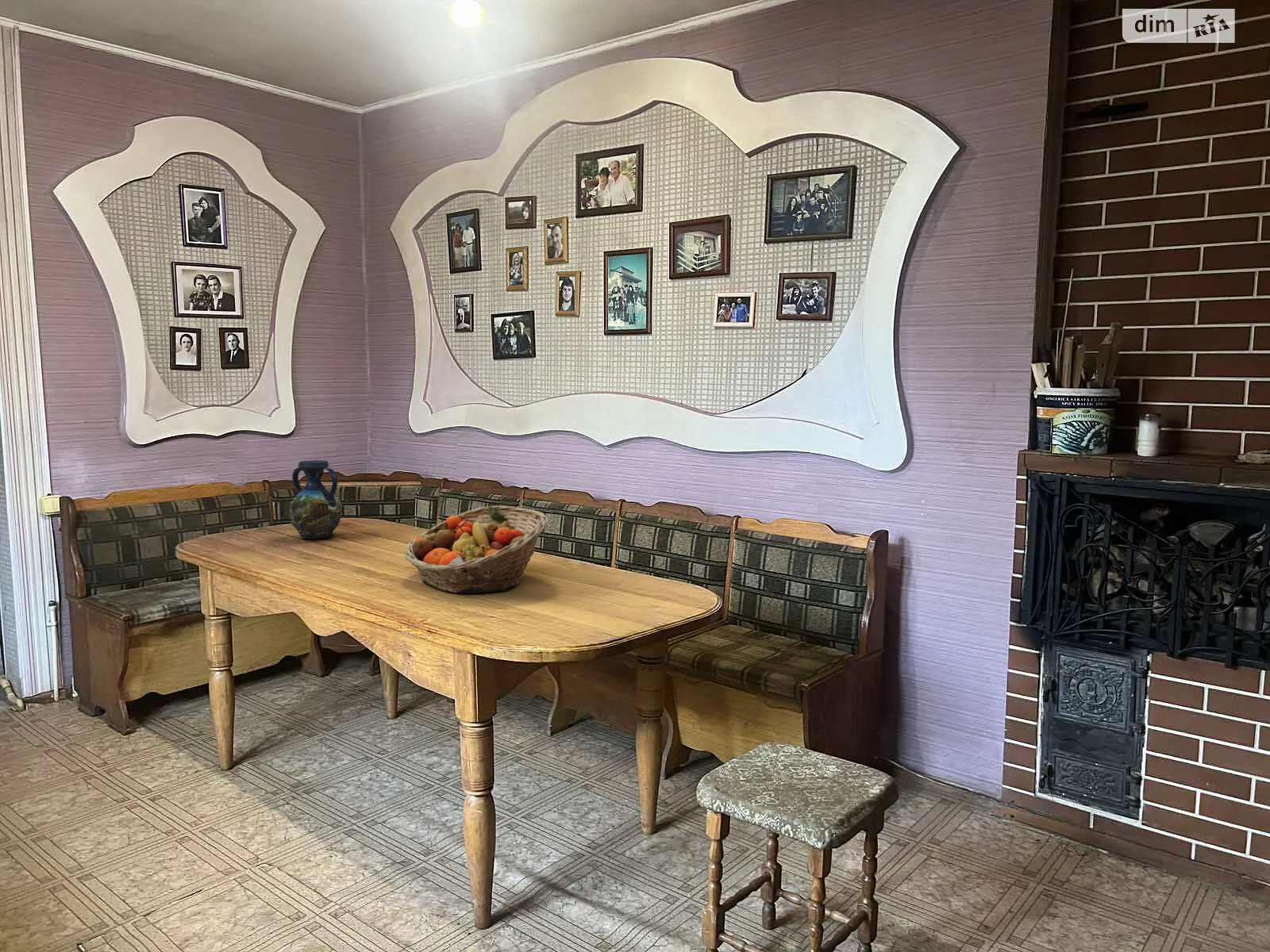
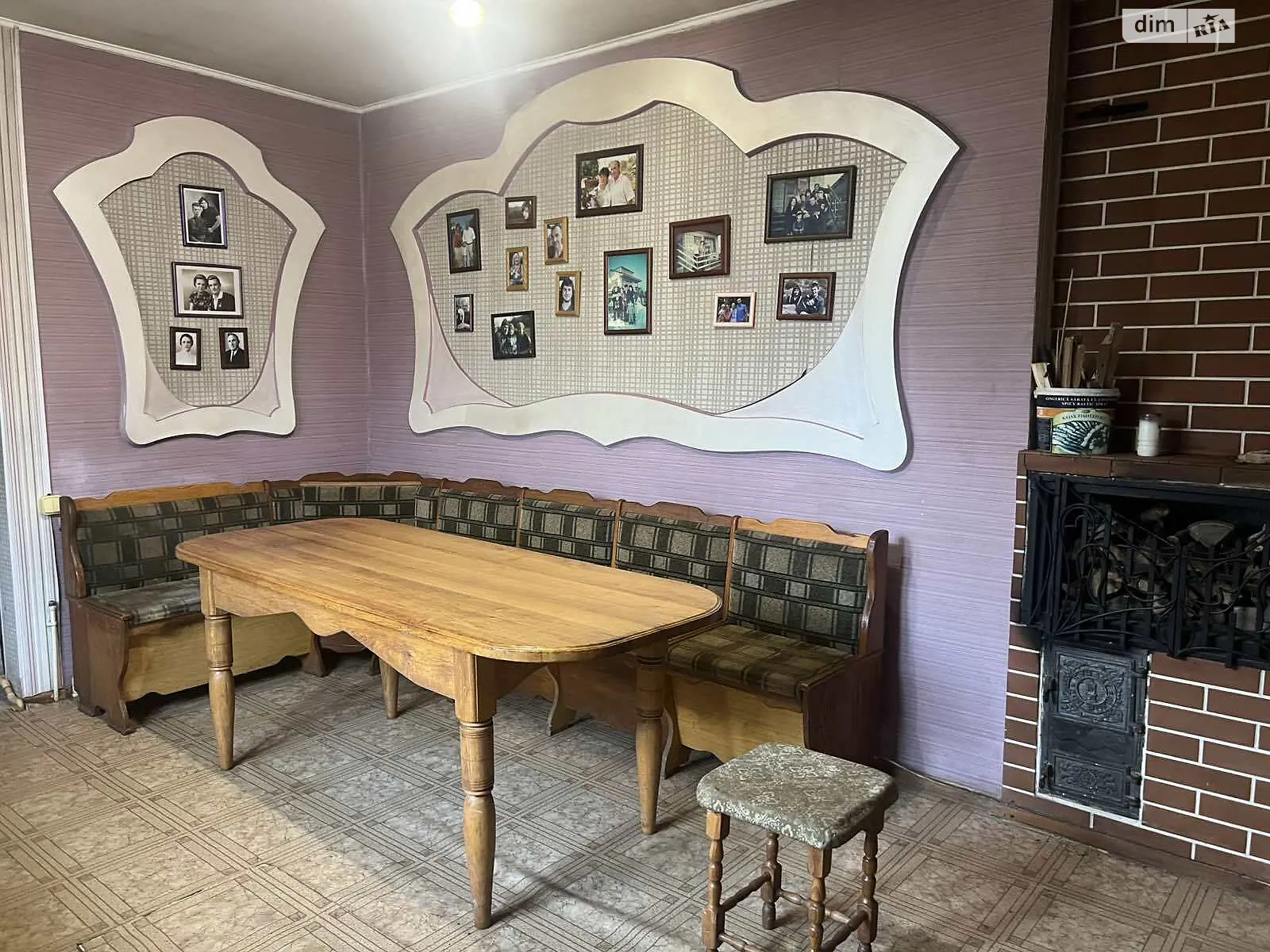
- fruit basket (476, 547)
- vase (315, 499)
